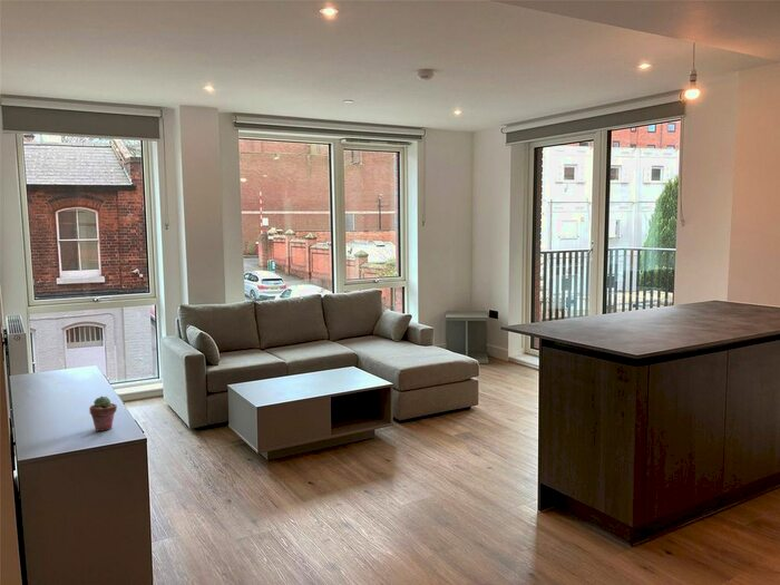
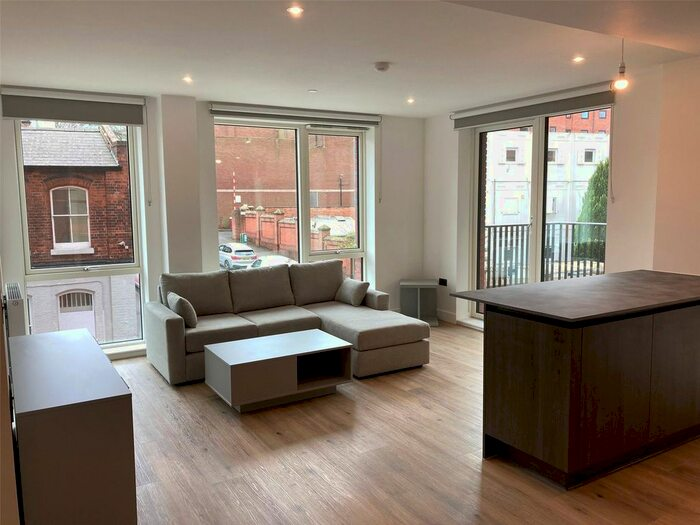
- potted succulent (103, 412)
